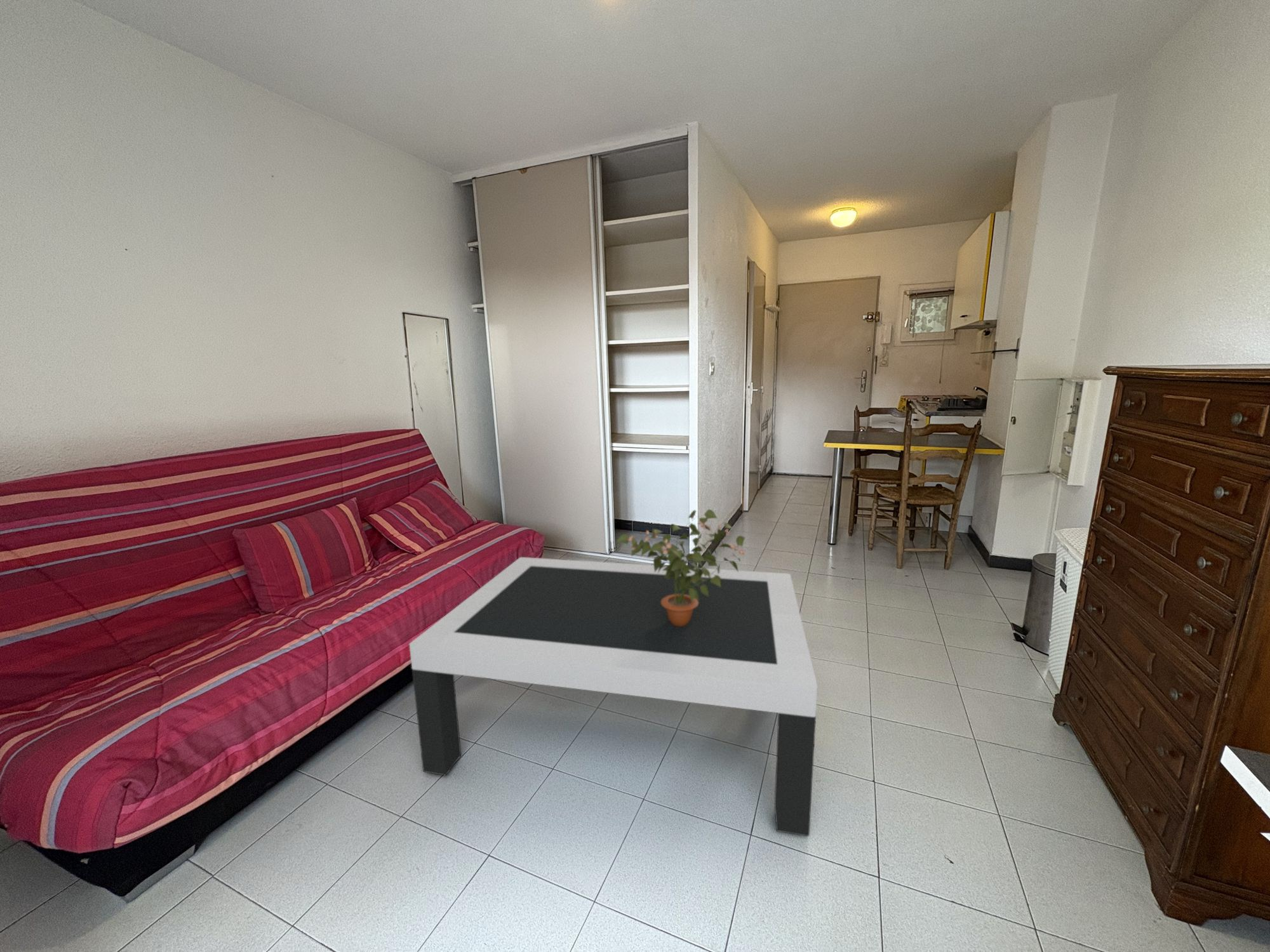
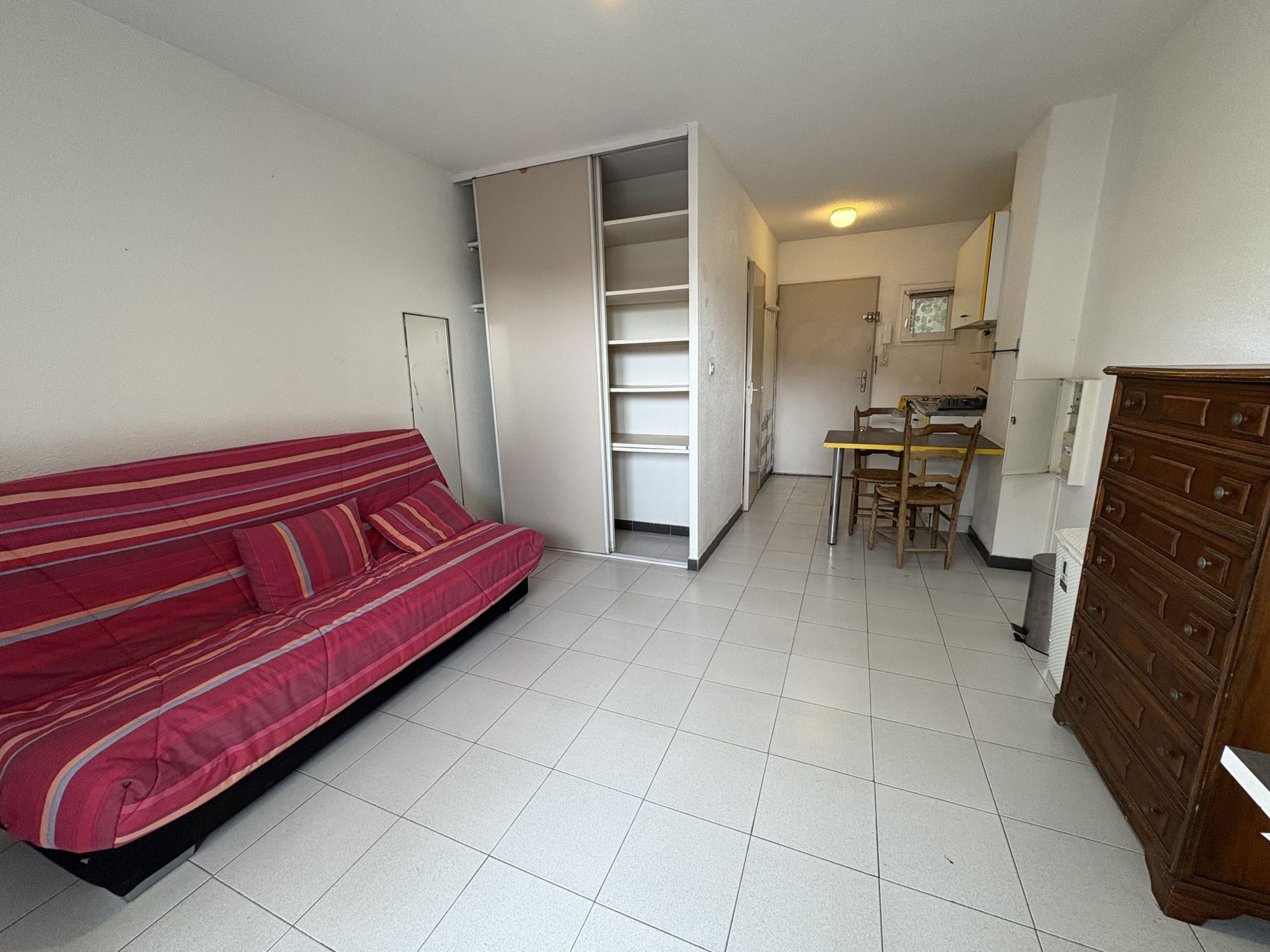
- potted plant (681, 565)
- coffee table (627, 661)
